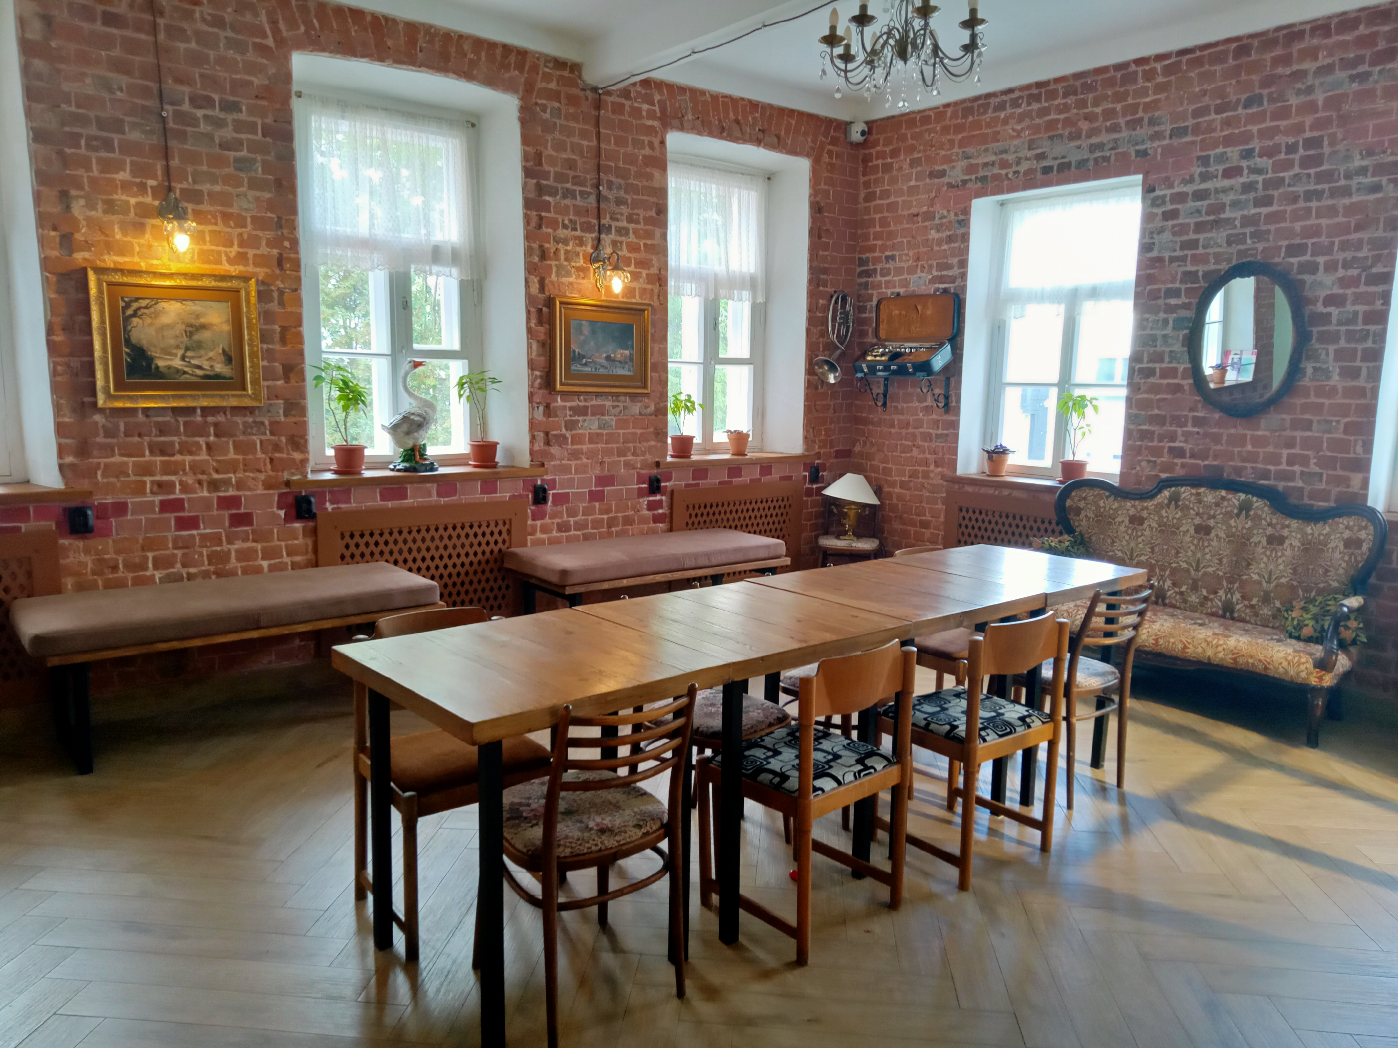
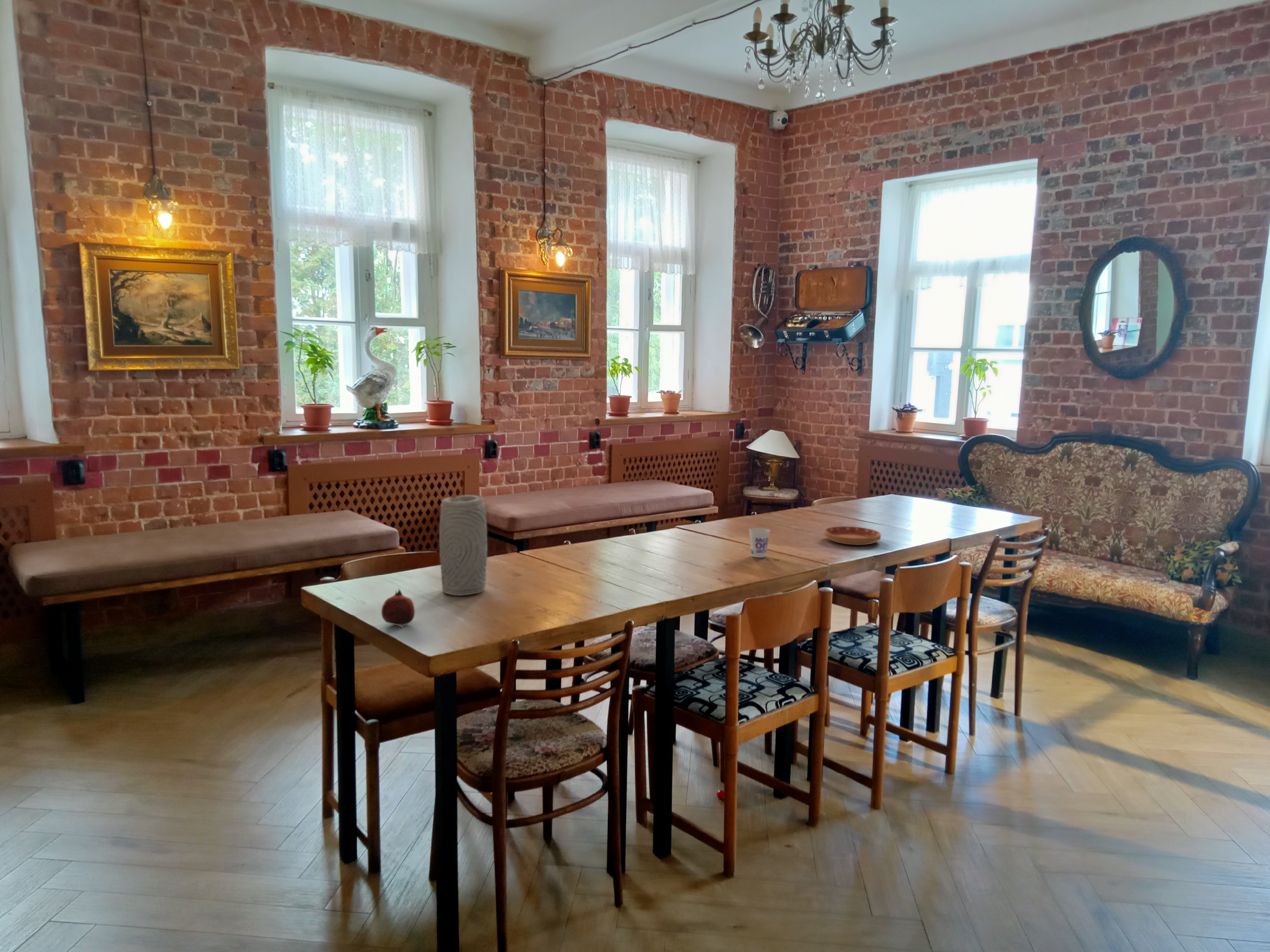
+ cup (759, 543)
+ saucer (852, 536)
+ fruit (398, 607)
+ vase (463, 544)
